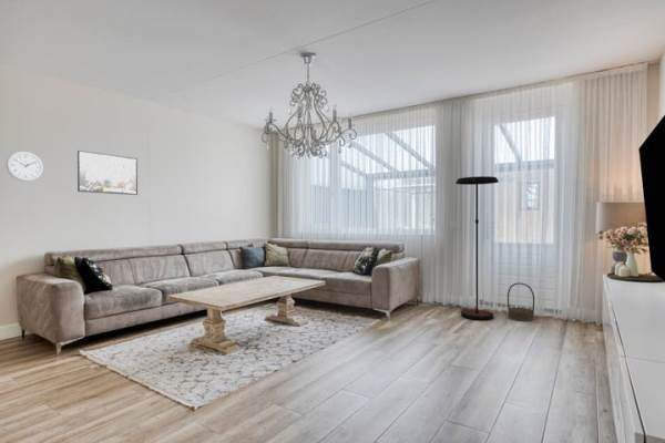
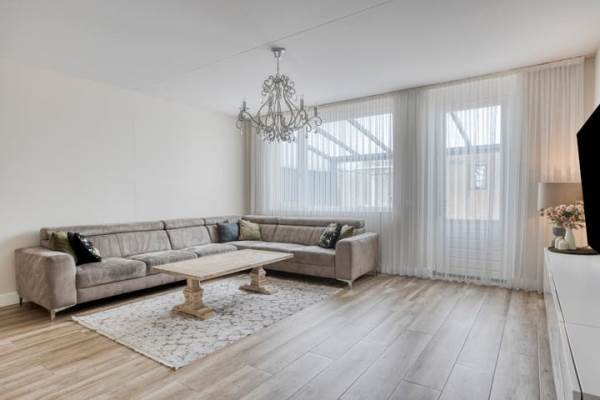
- basket (520, 308)
- floor lamp (475, 245)
- wall clock (25, 166)
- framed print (109, 174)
